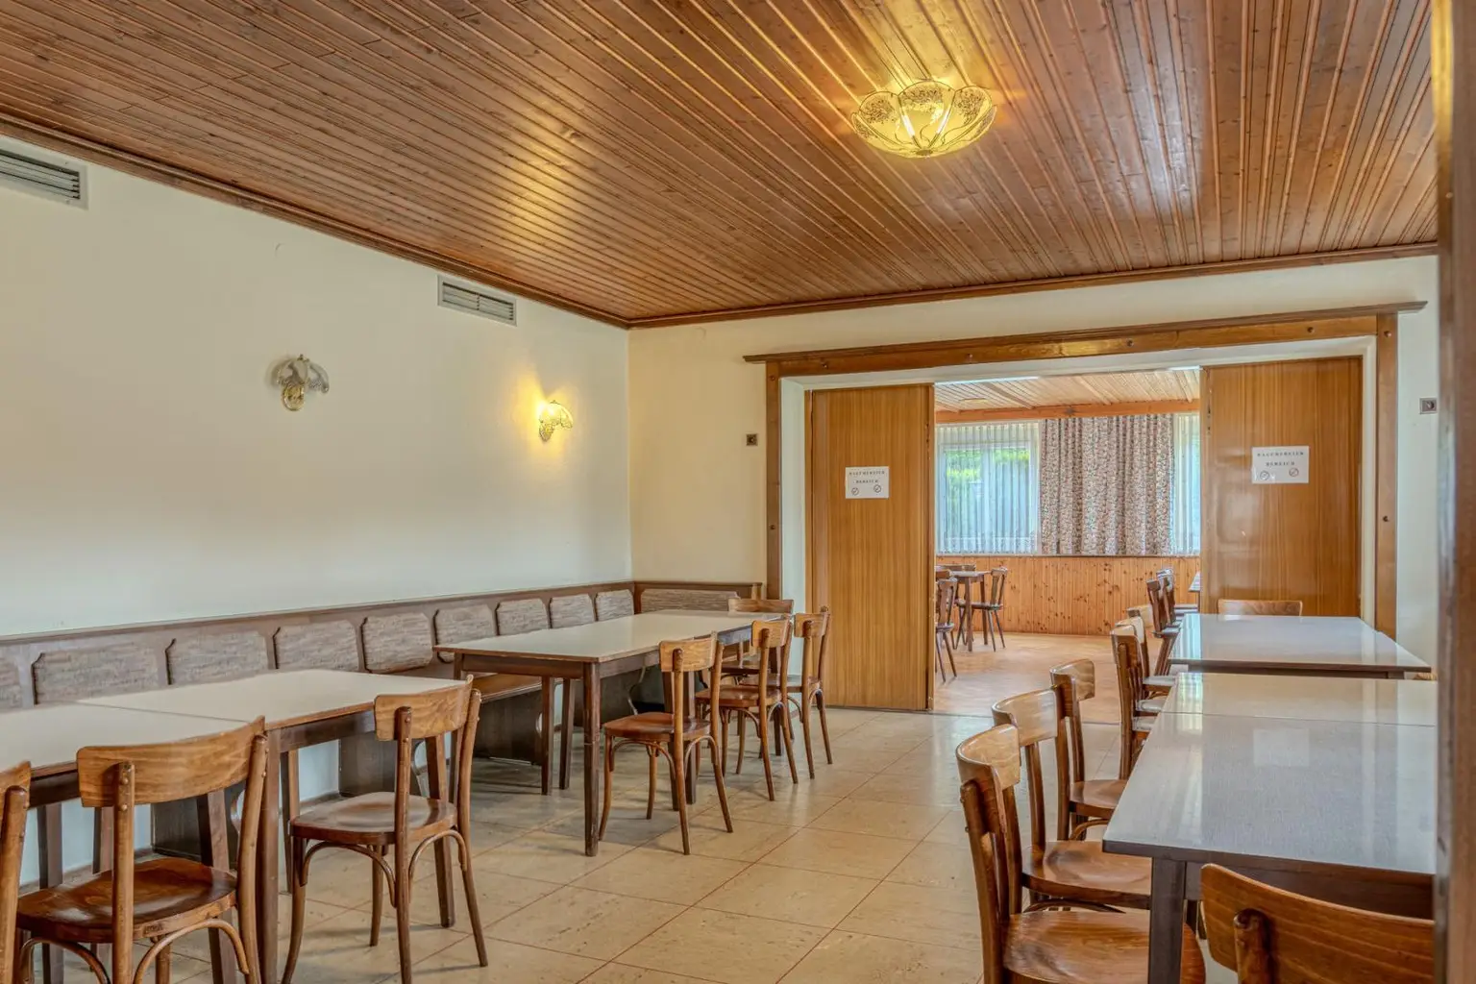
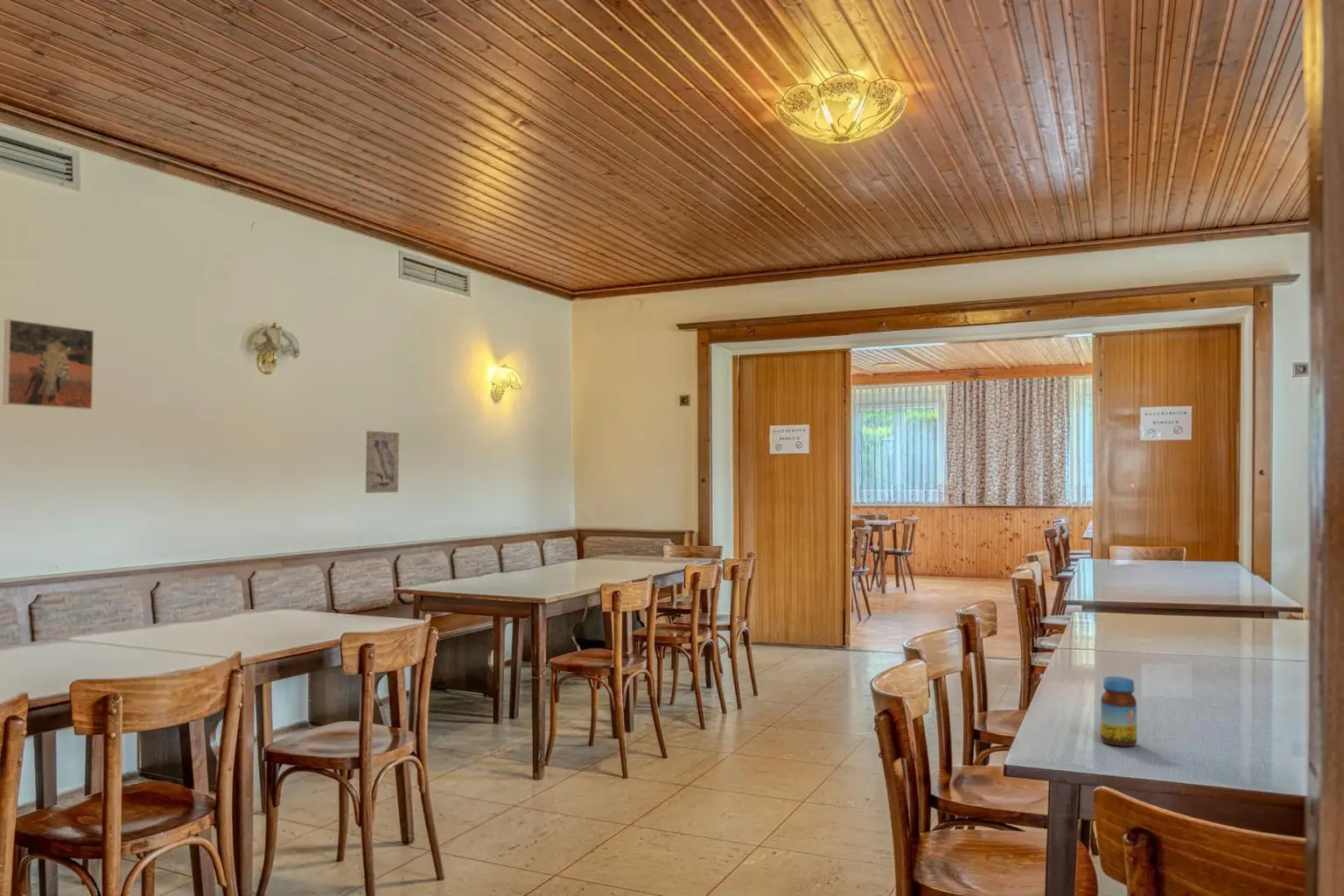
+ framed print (50, 366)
+ jar (1118, 710)
+ wall art (382, 462)
